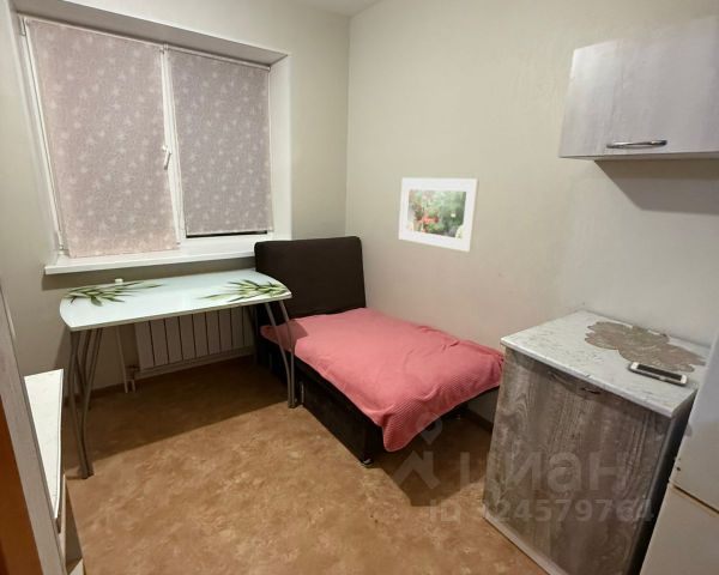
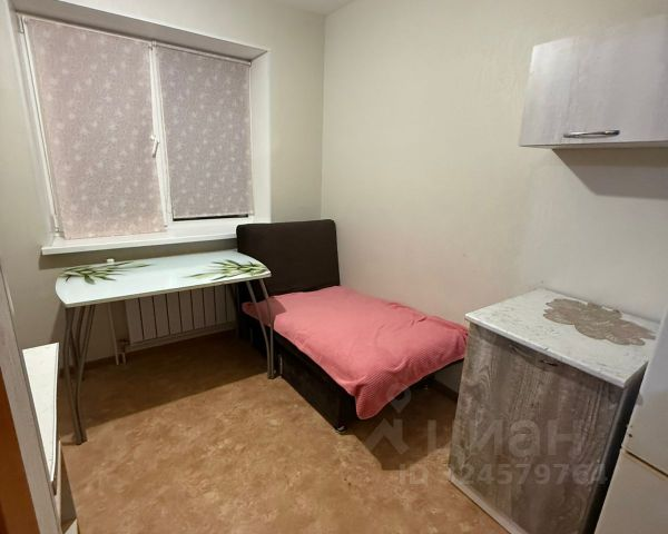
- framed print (434, 212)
- cell phone (658, 373)
